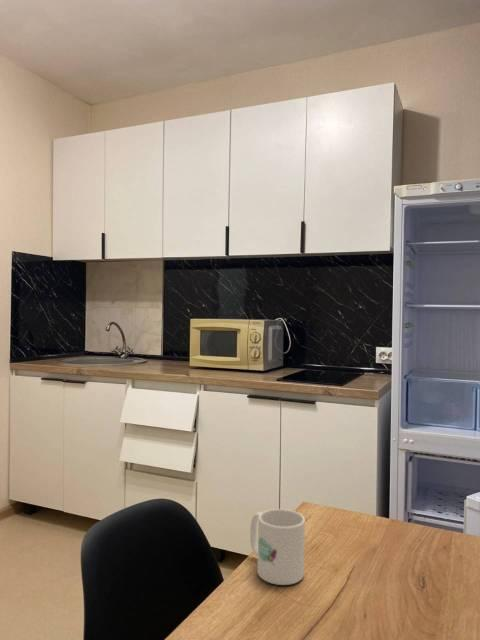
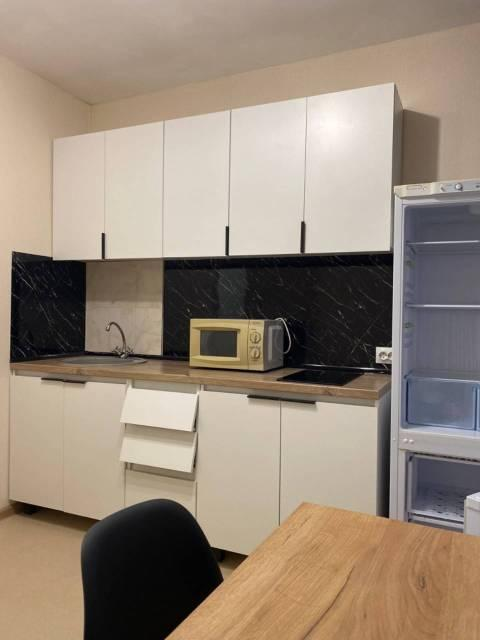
- mug (274, 541)
